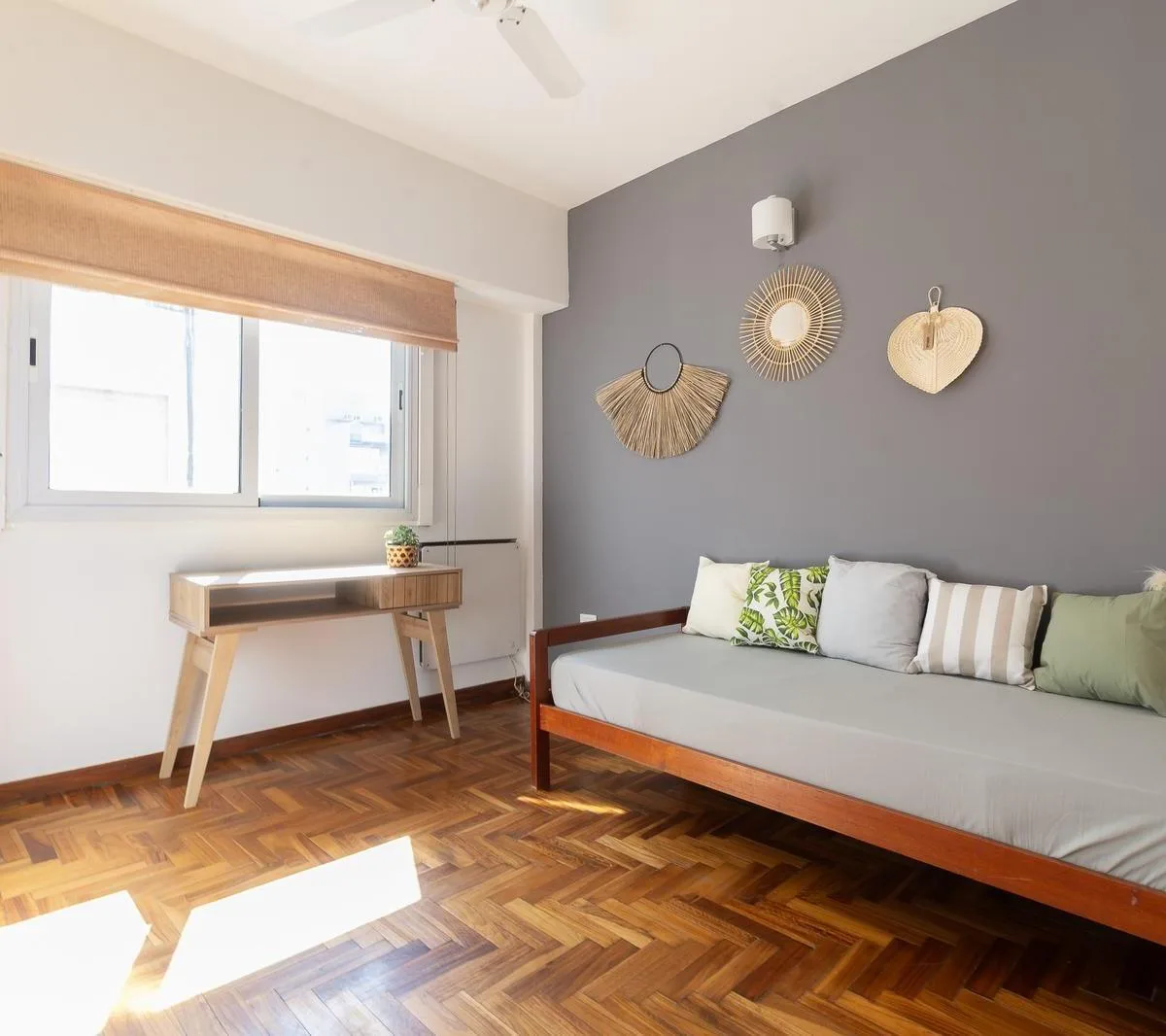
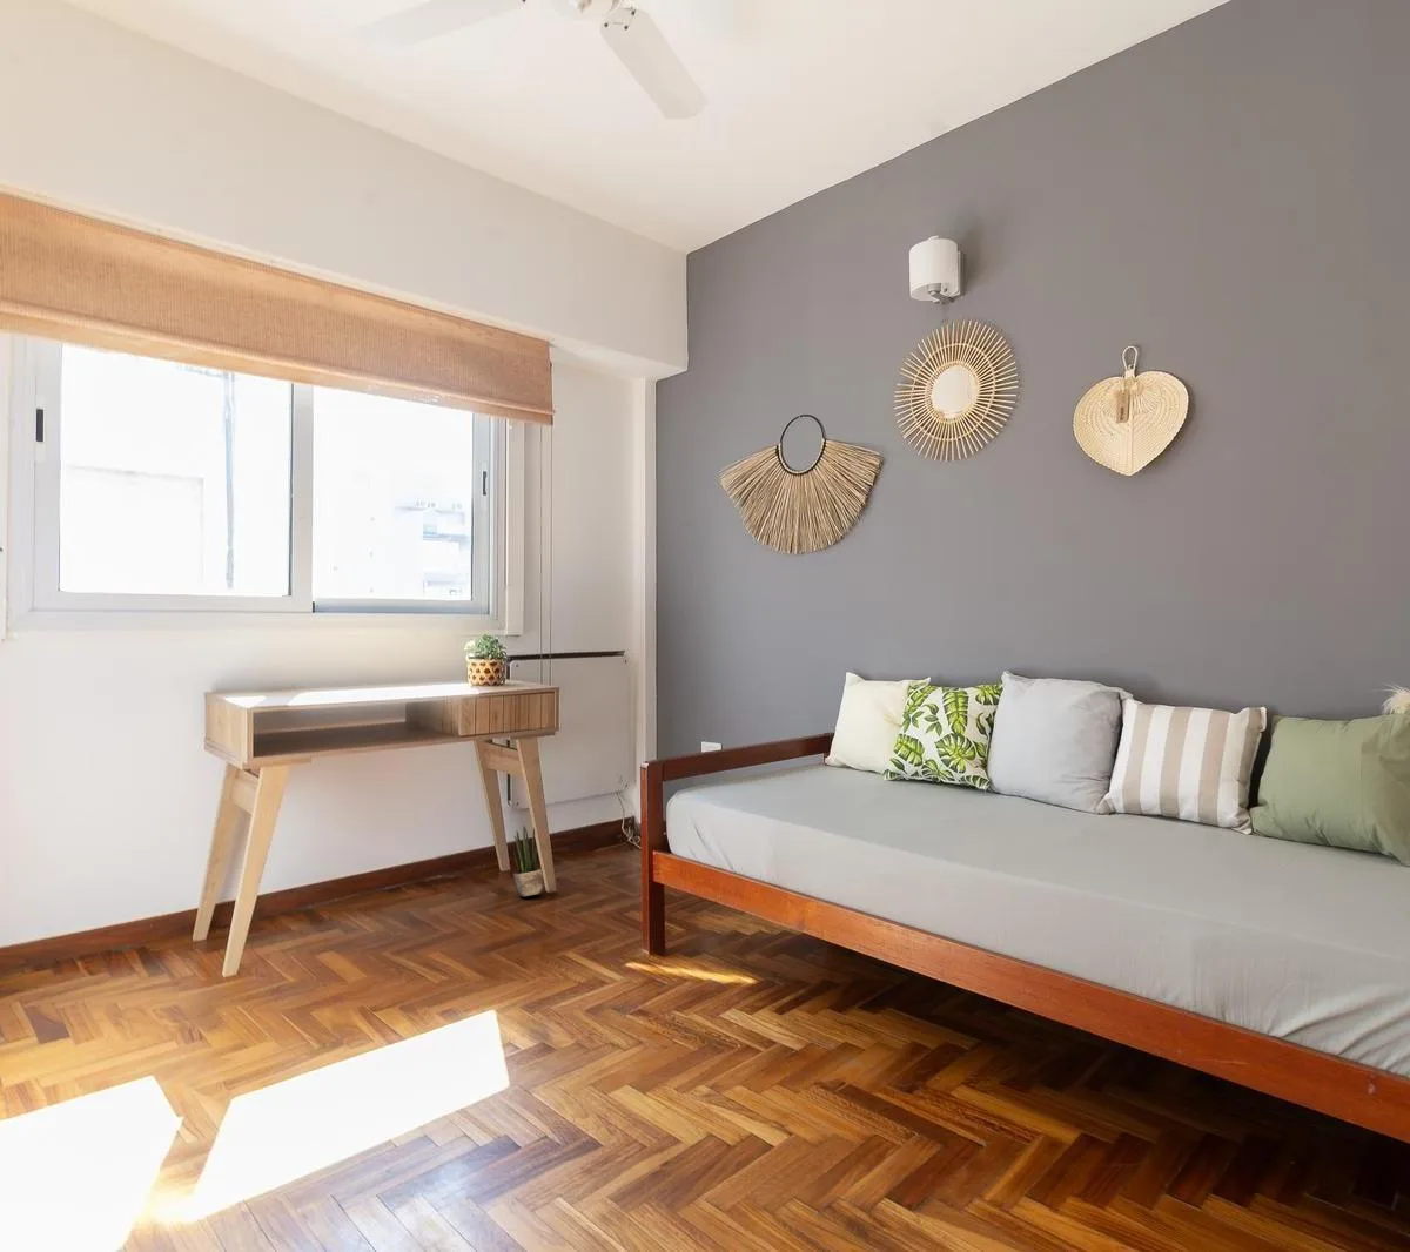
+ potted plant (526, 858)
